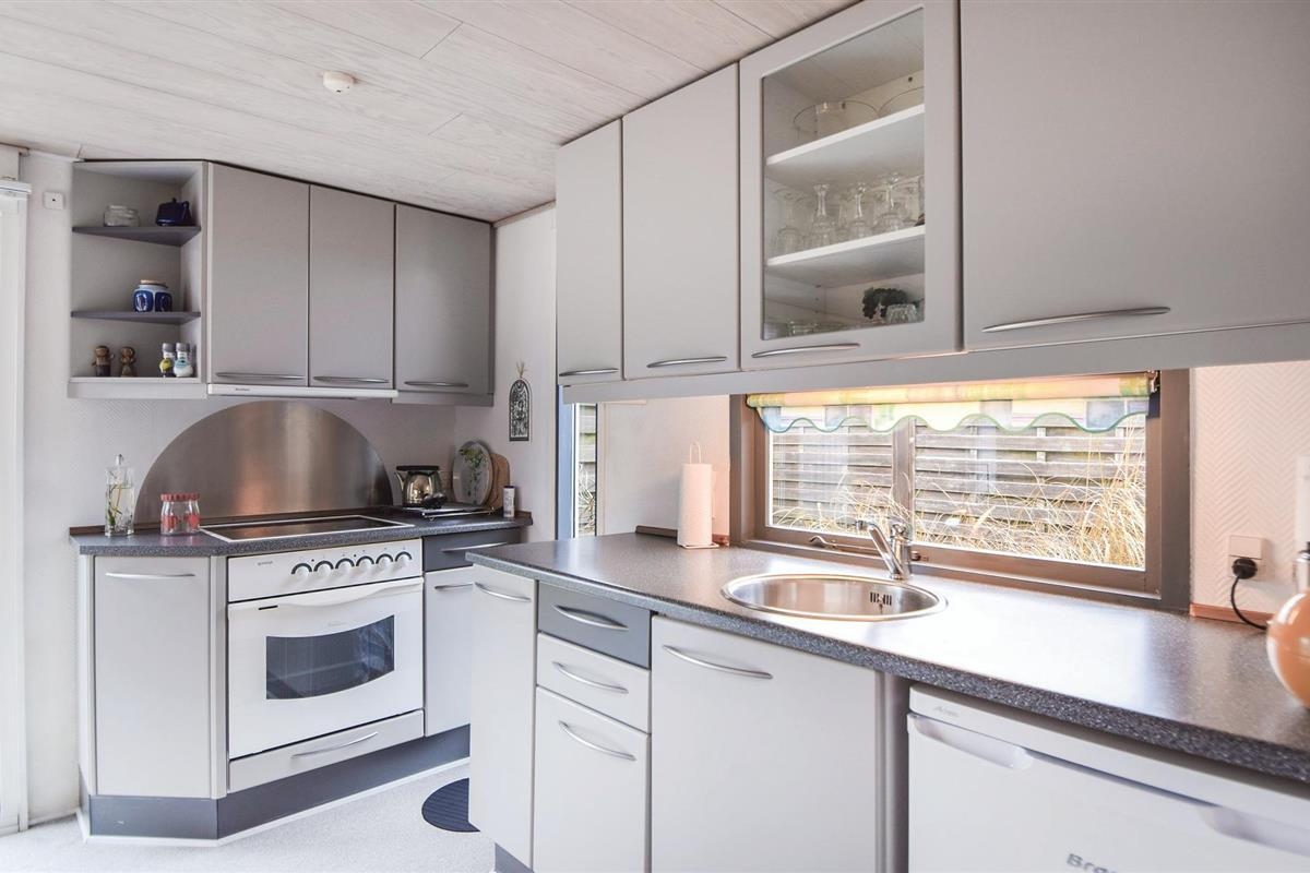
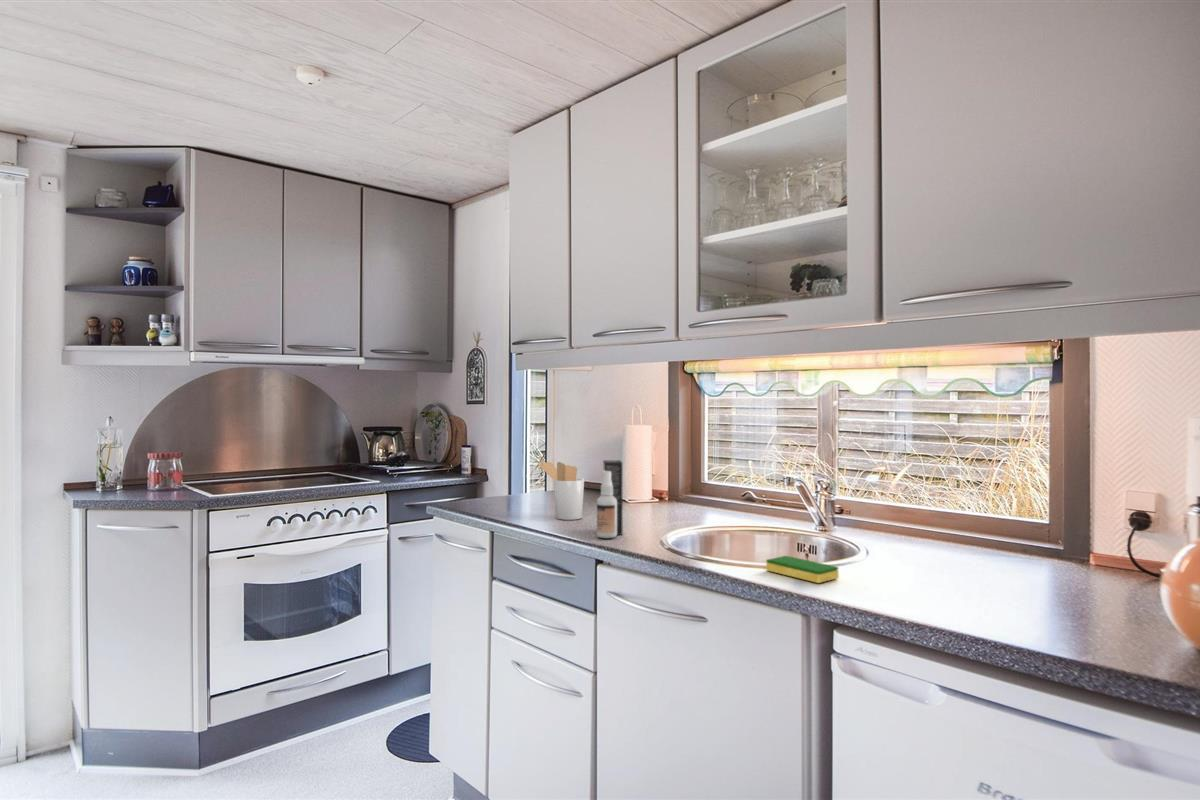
+ utensil holder (561, 488)
+ dish sponge (801, 568)
+ spray bottle (610, 498)
